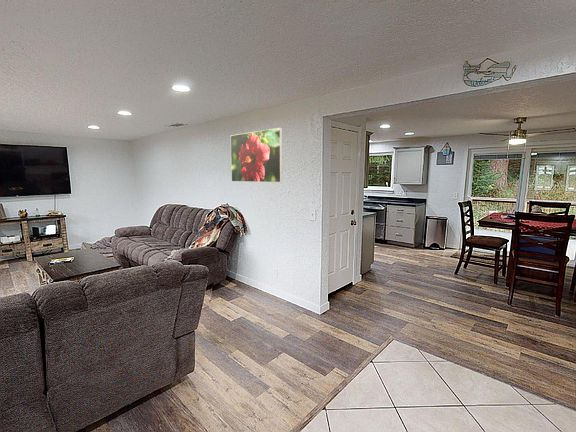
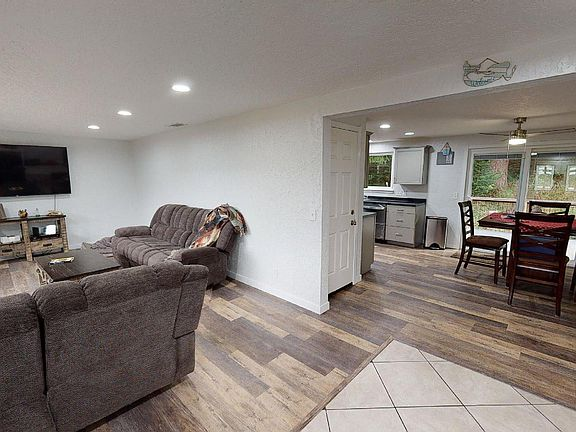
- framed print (254, 157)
